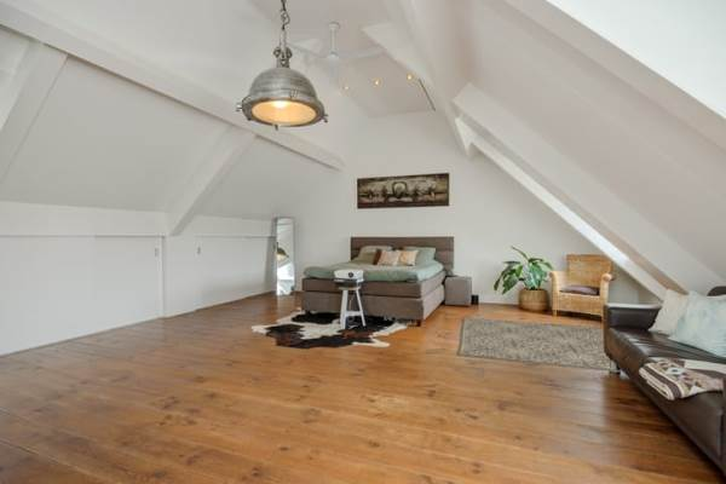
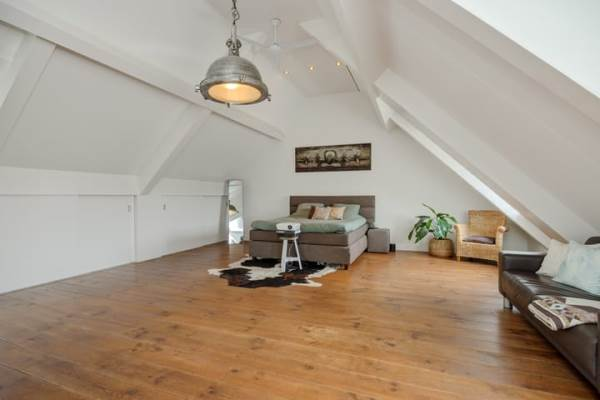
- rug (566, 341)
